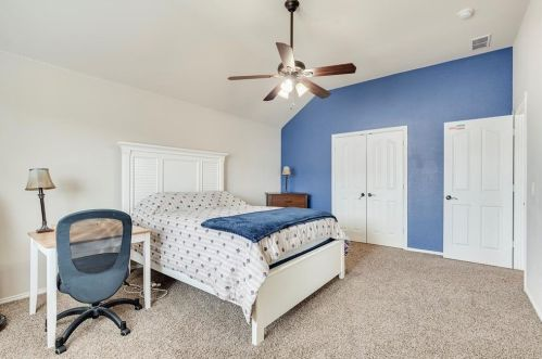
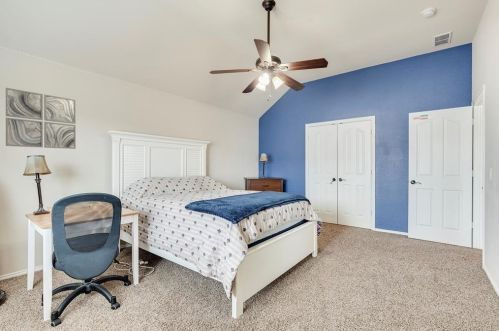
+ wall art (44, 120)
